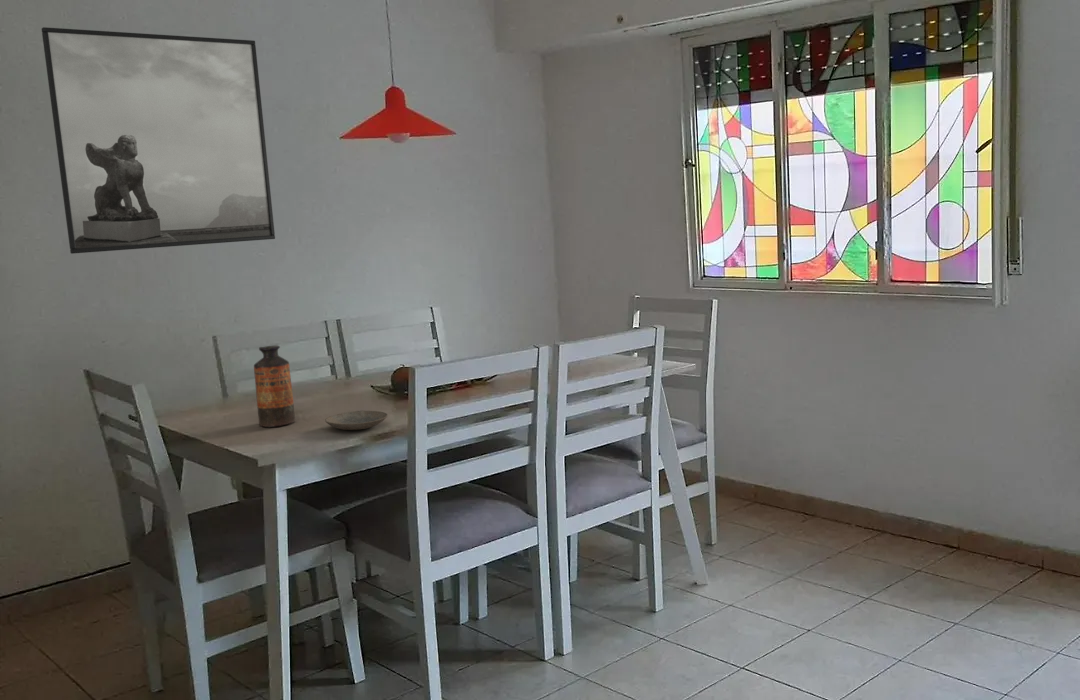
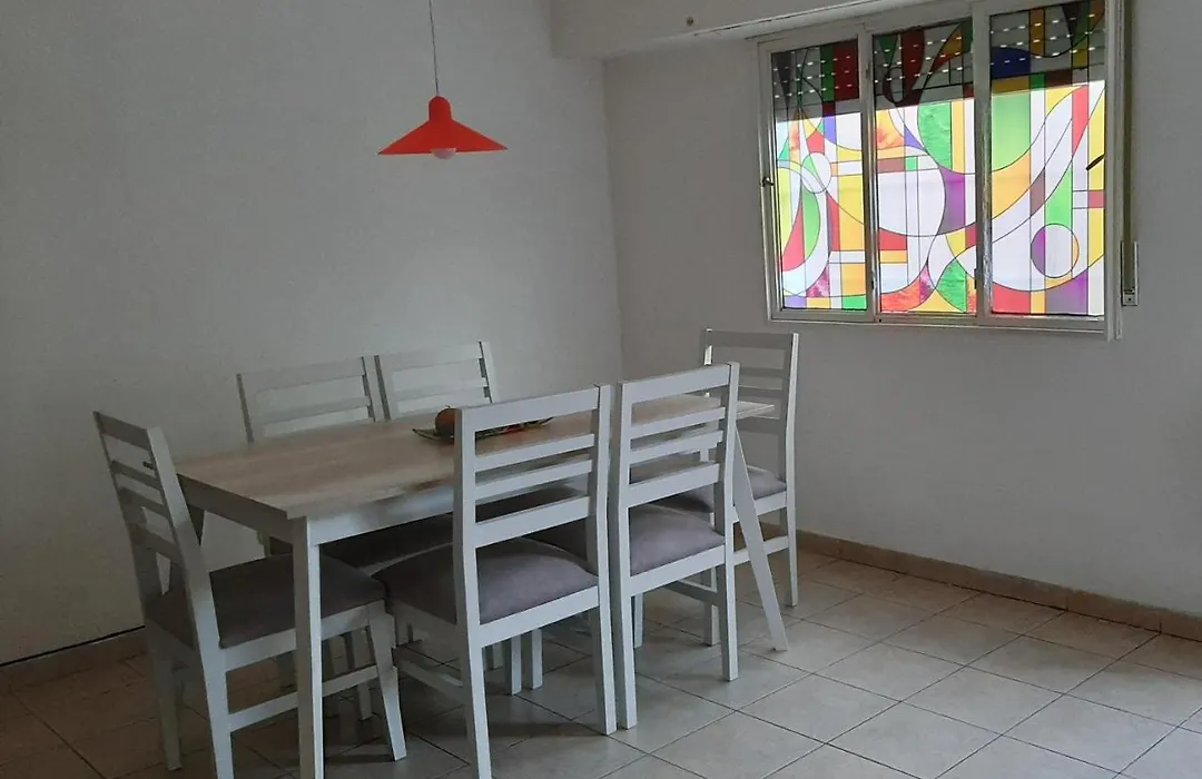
- bottle (273, 385)
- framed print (167, 141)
- plate (356, 421)
